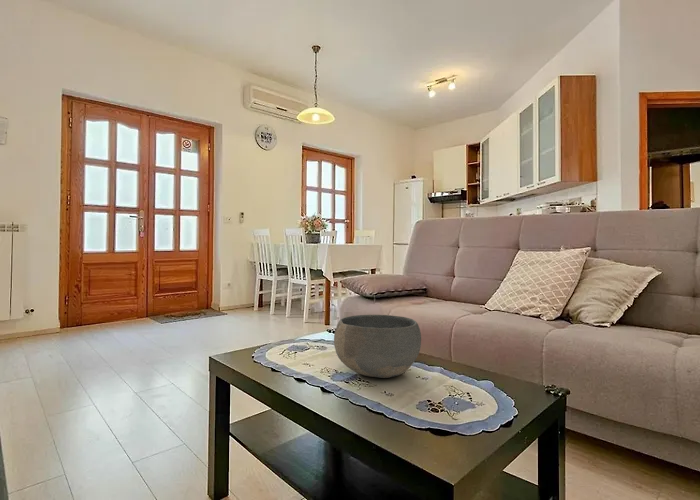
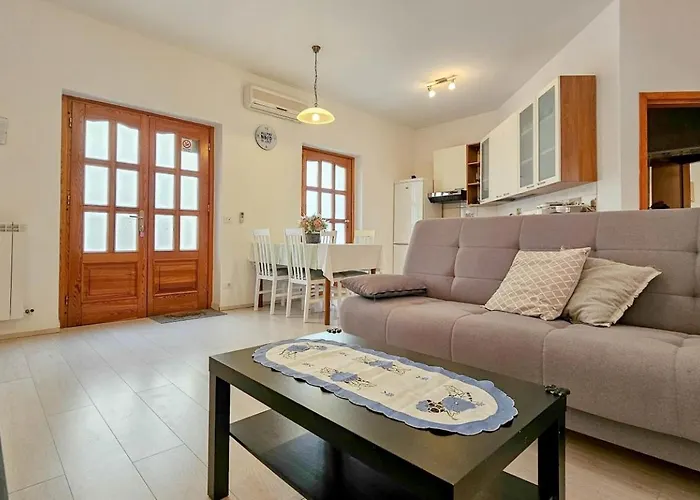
- bowl (377, 346)
